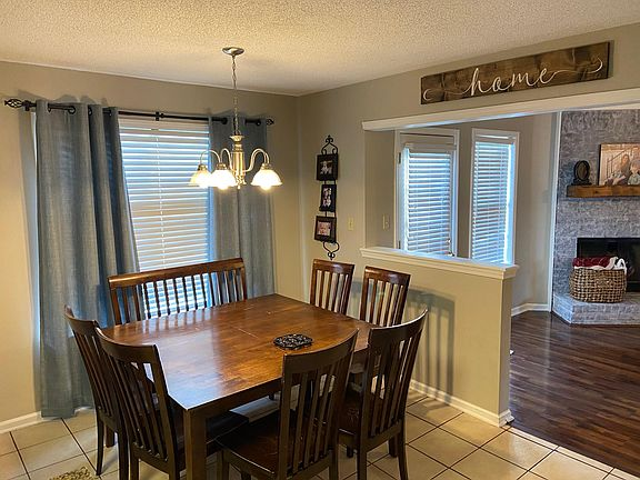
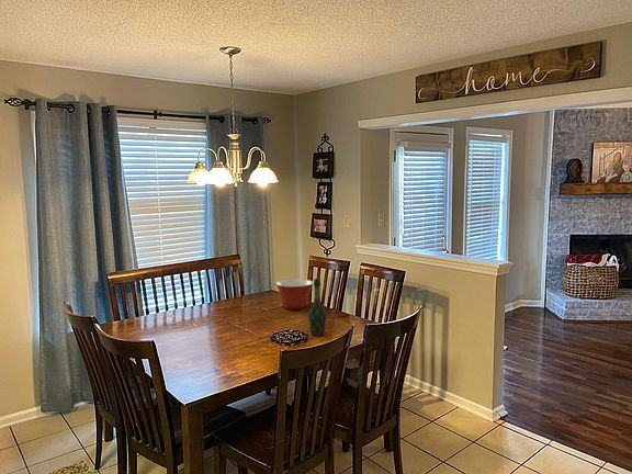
+ wine bottle (317, 306)
+ mixing bowl (294, 294)
